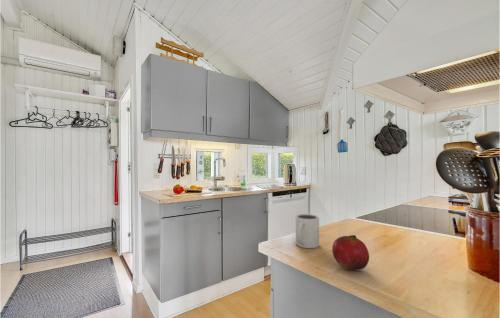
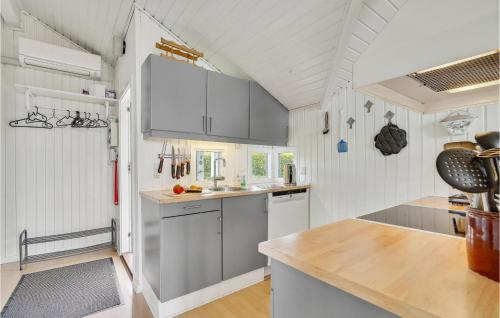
- fruit (350, 250)
- mug (305, 231)
